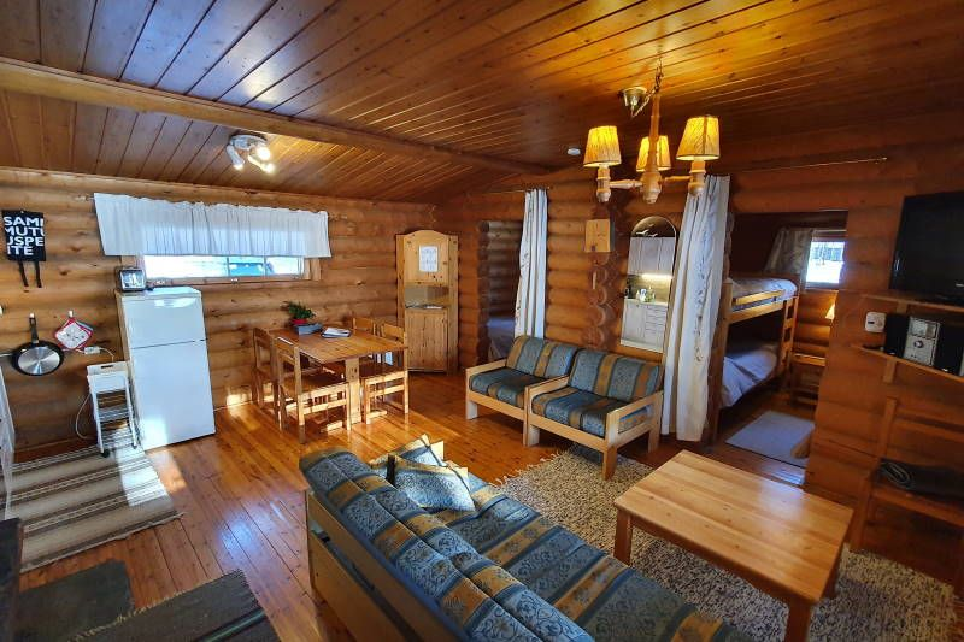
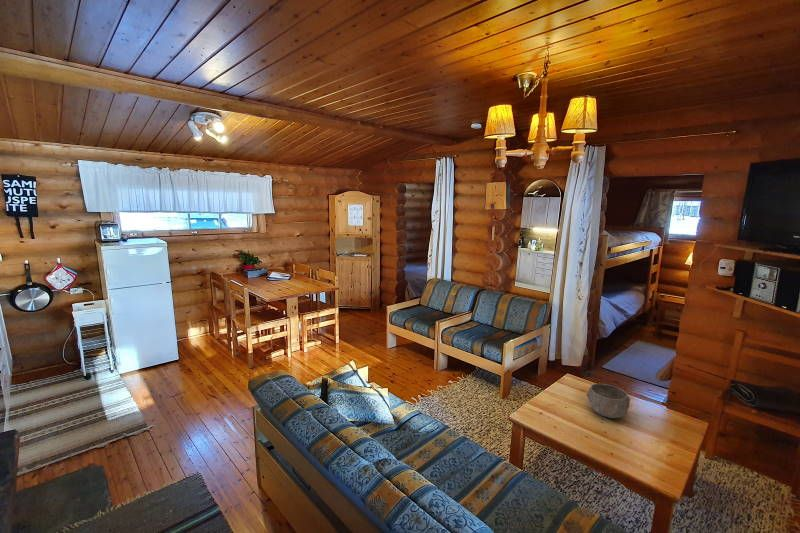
+ bowl (607, 401)
